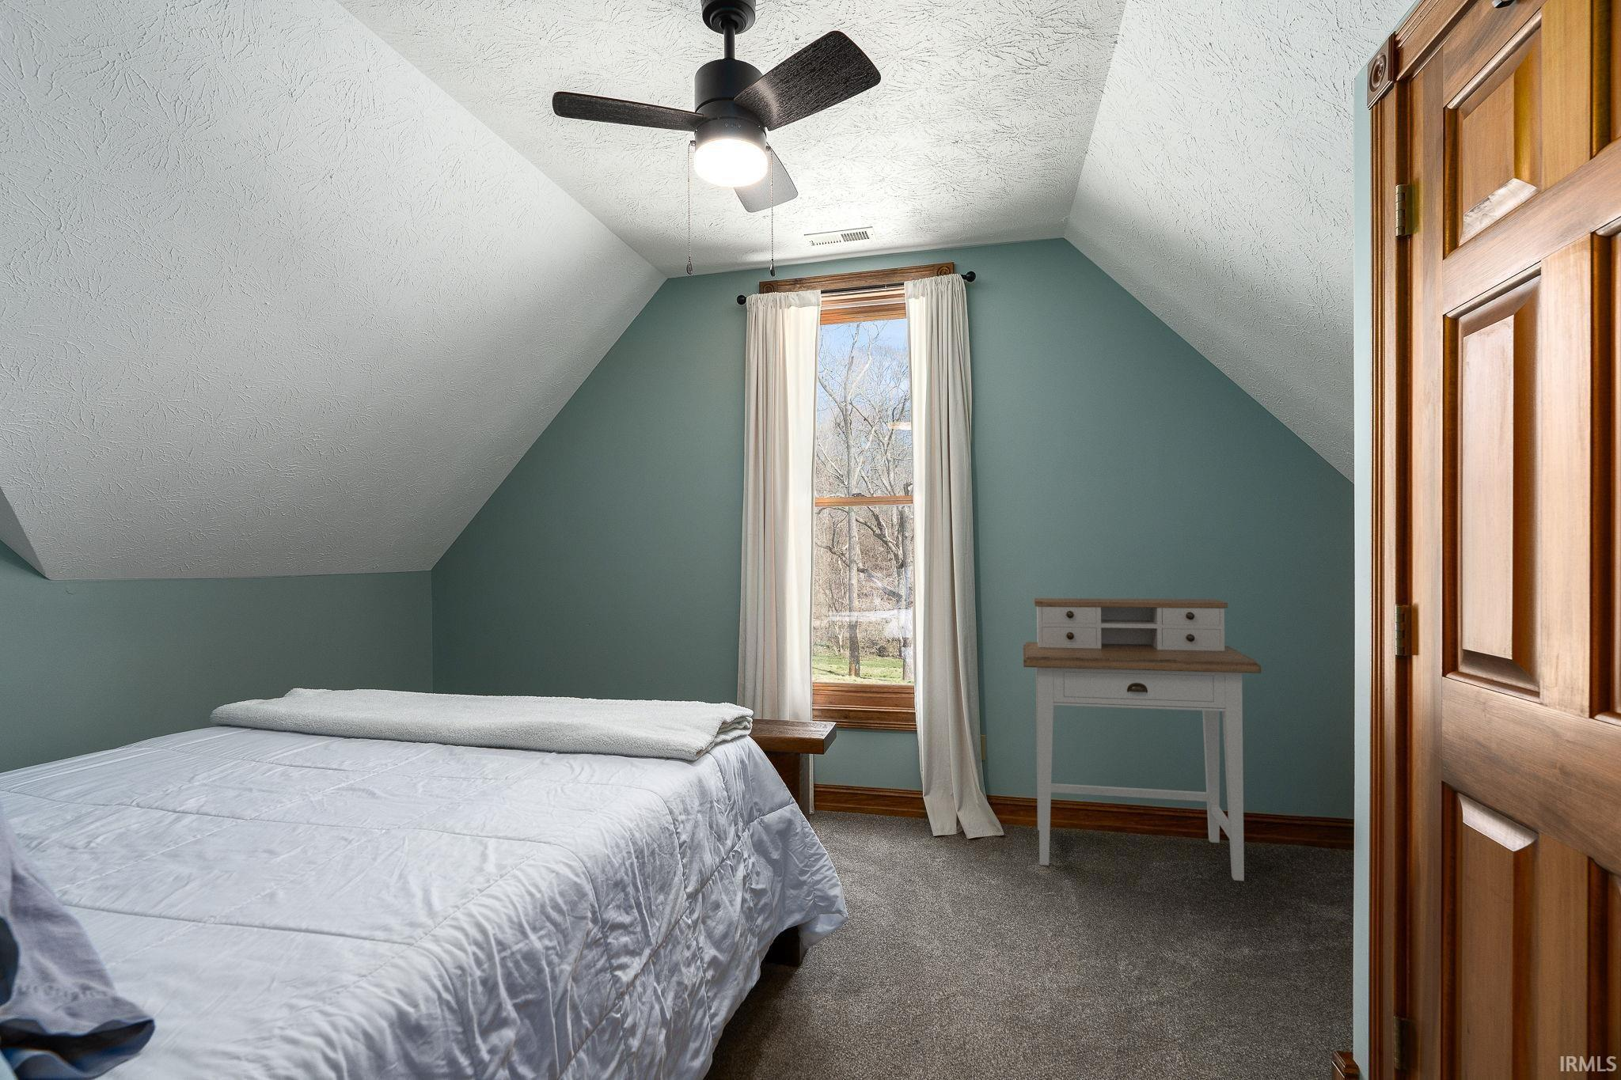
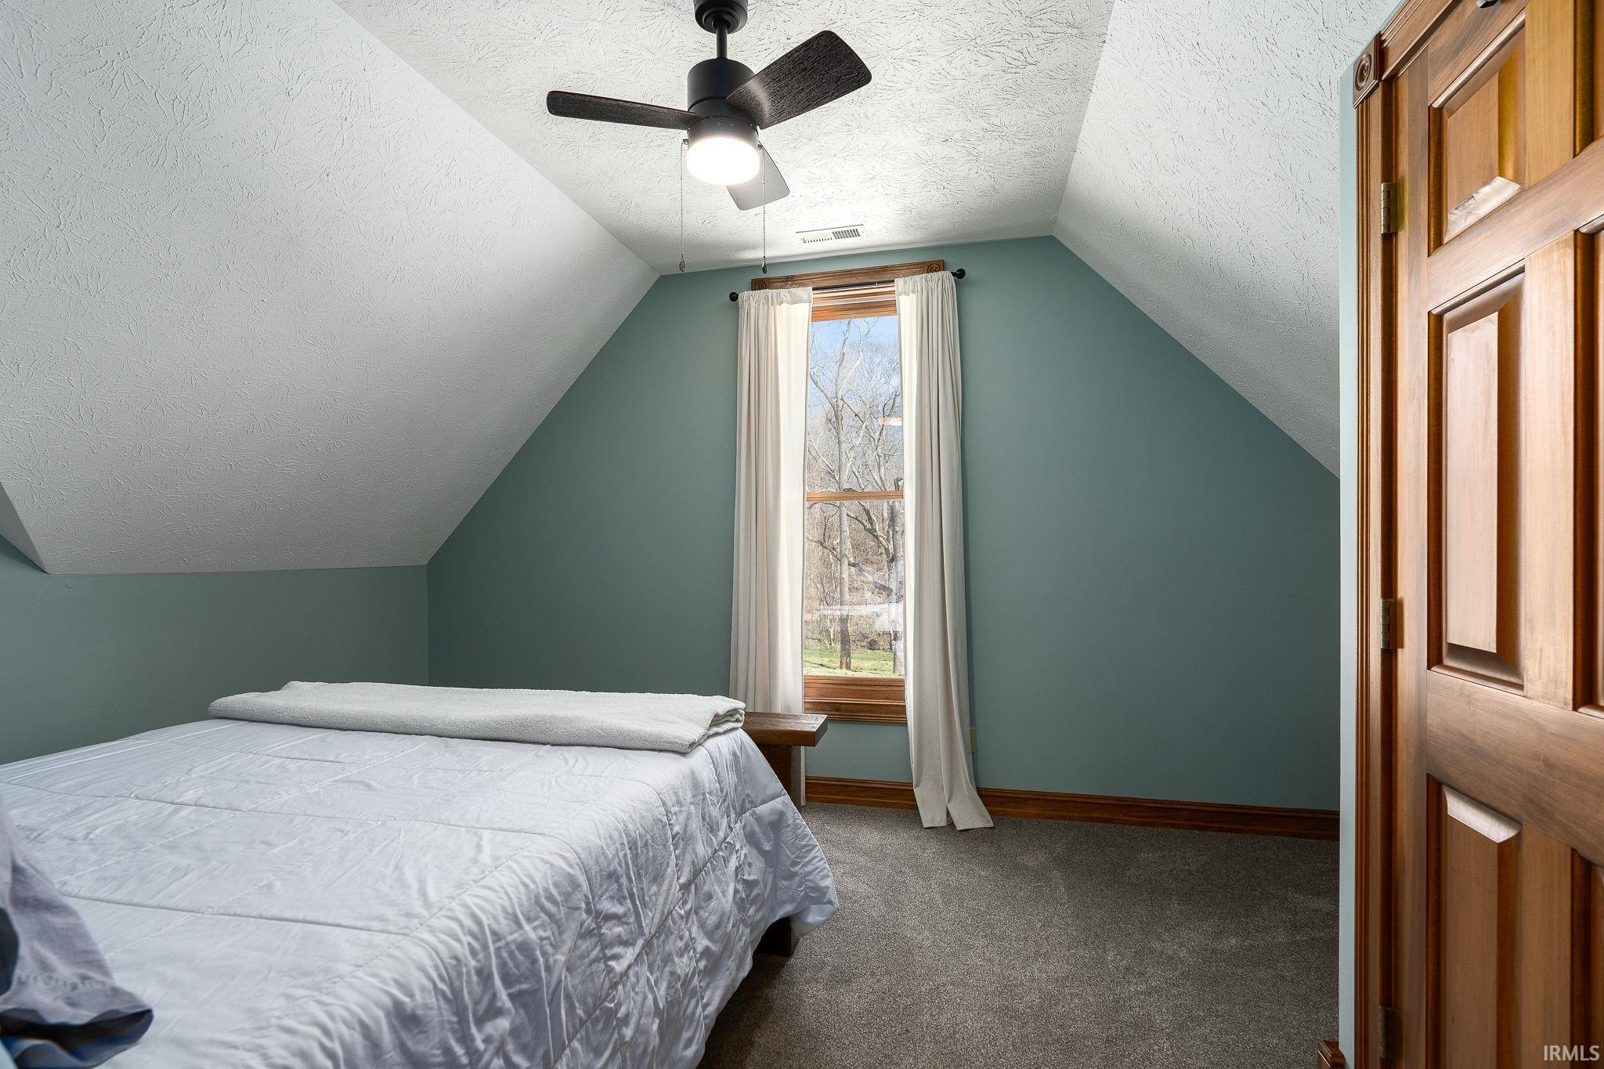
- desk (1130, 708)
